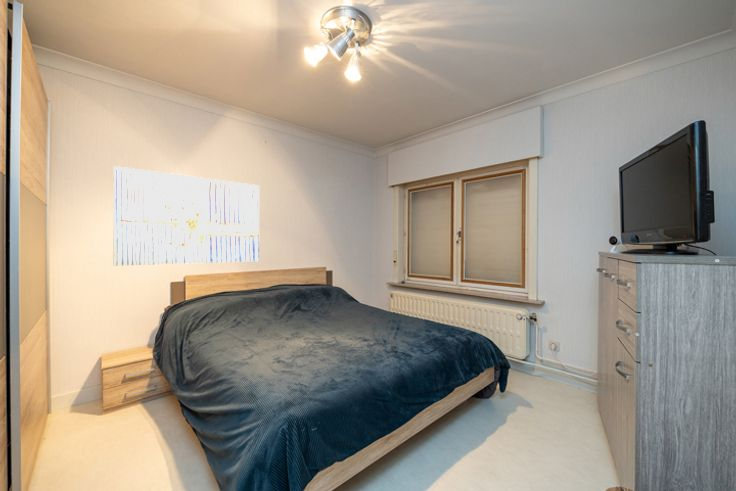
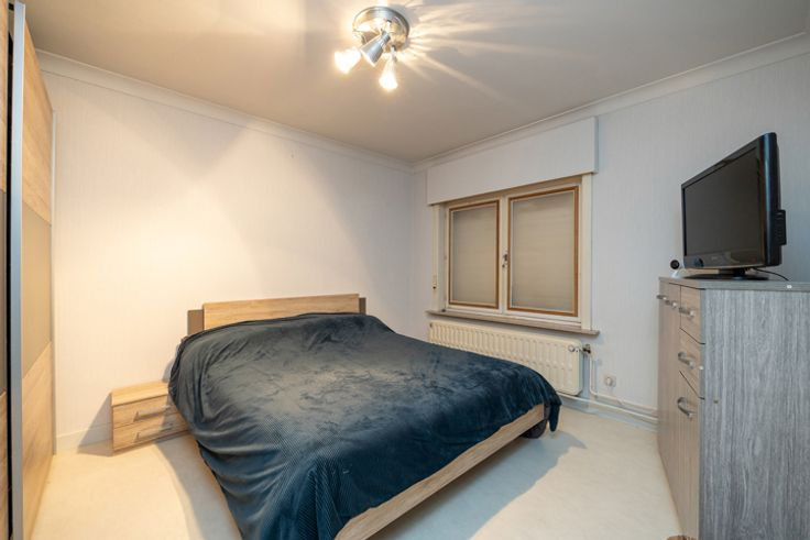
- wall art (195, 220)
